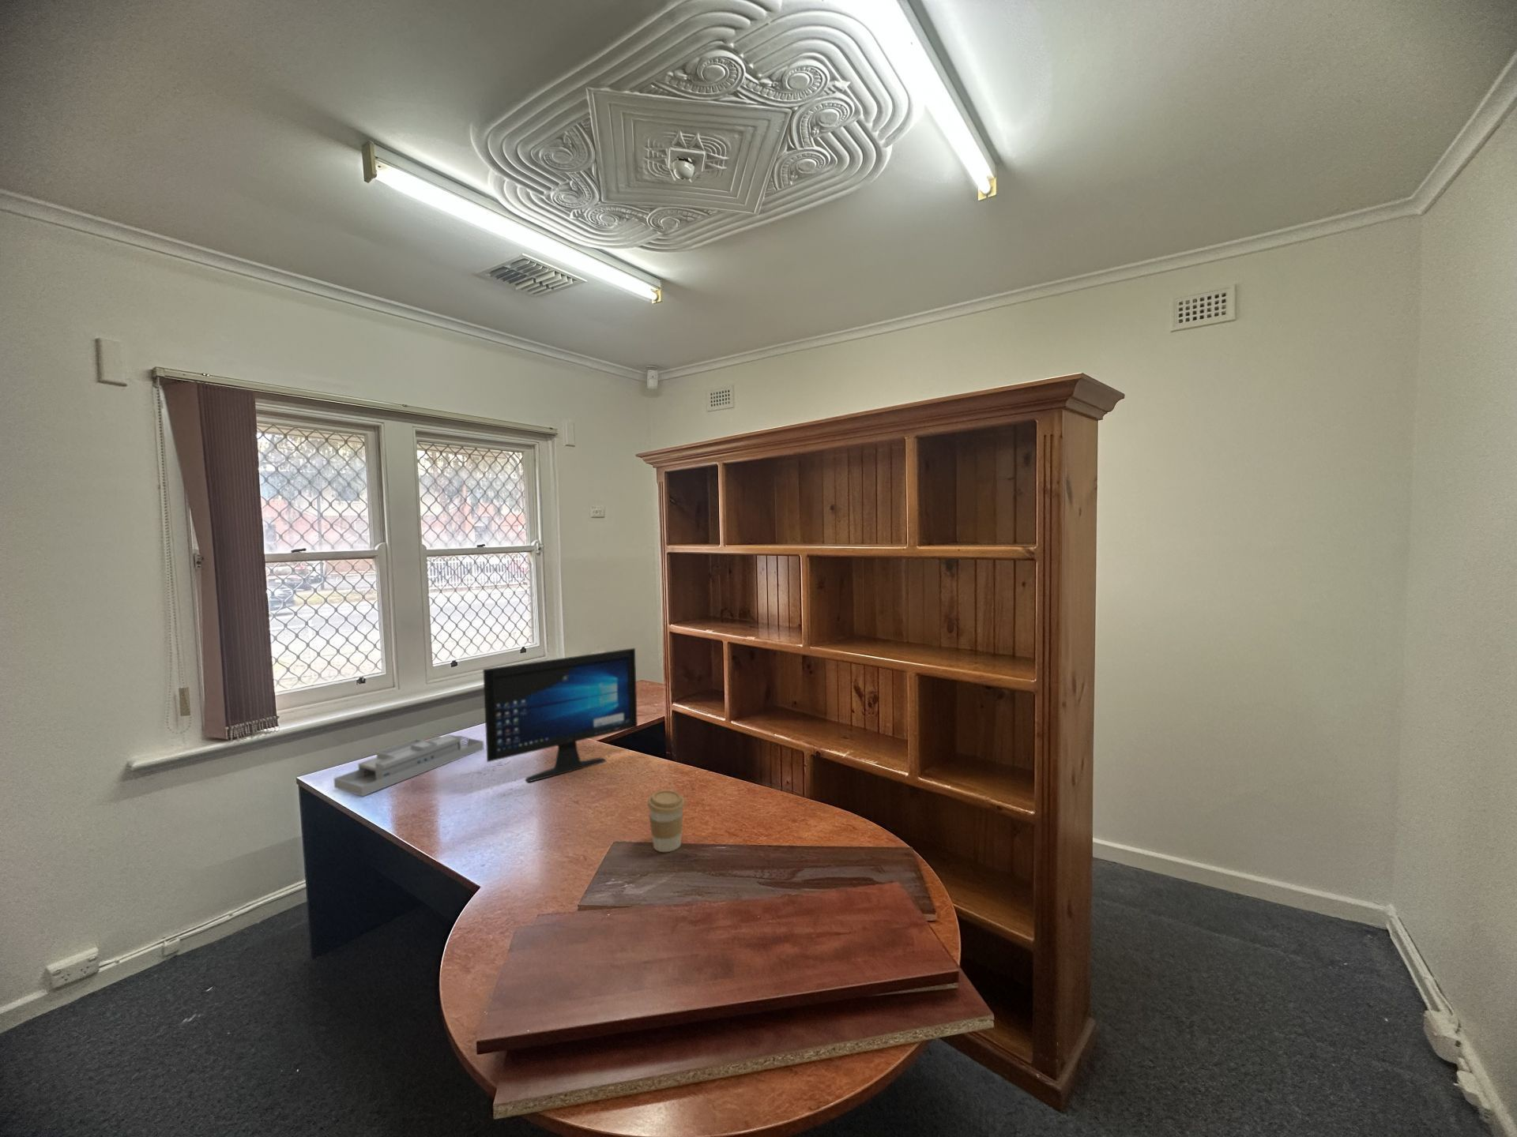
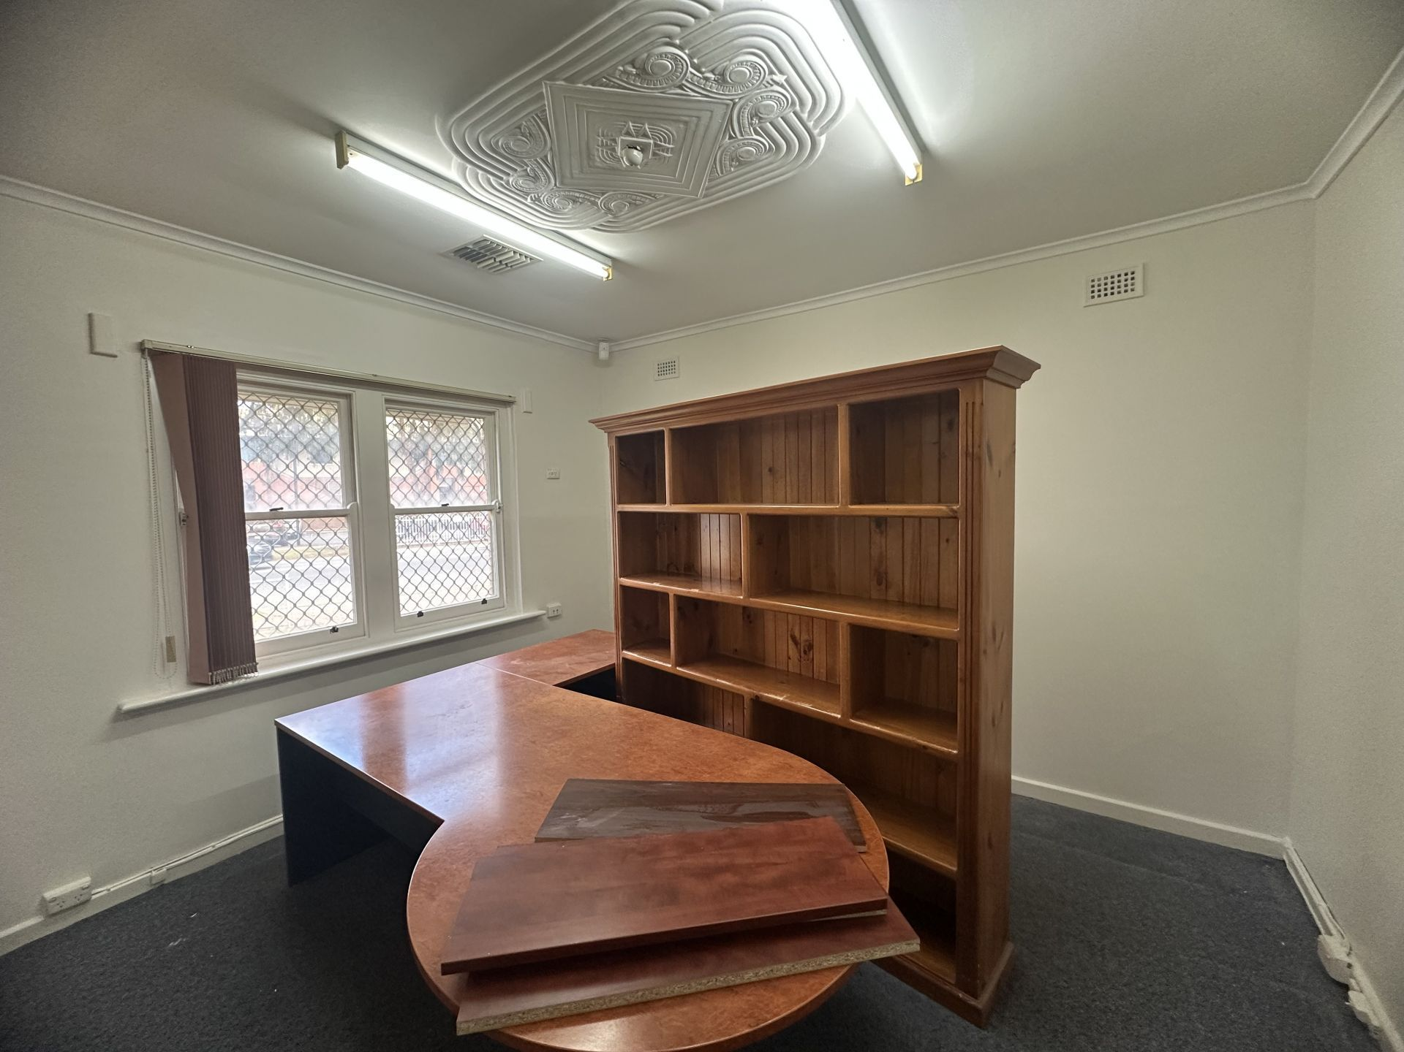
- coffee cup (667, 819)
- computer monitor (563, 711)
- desk organizer (414, 756)
